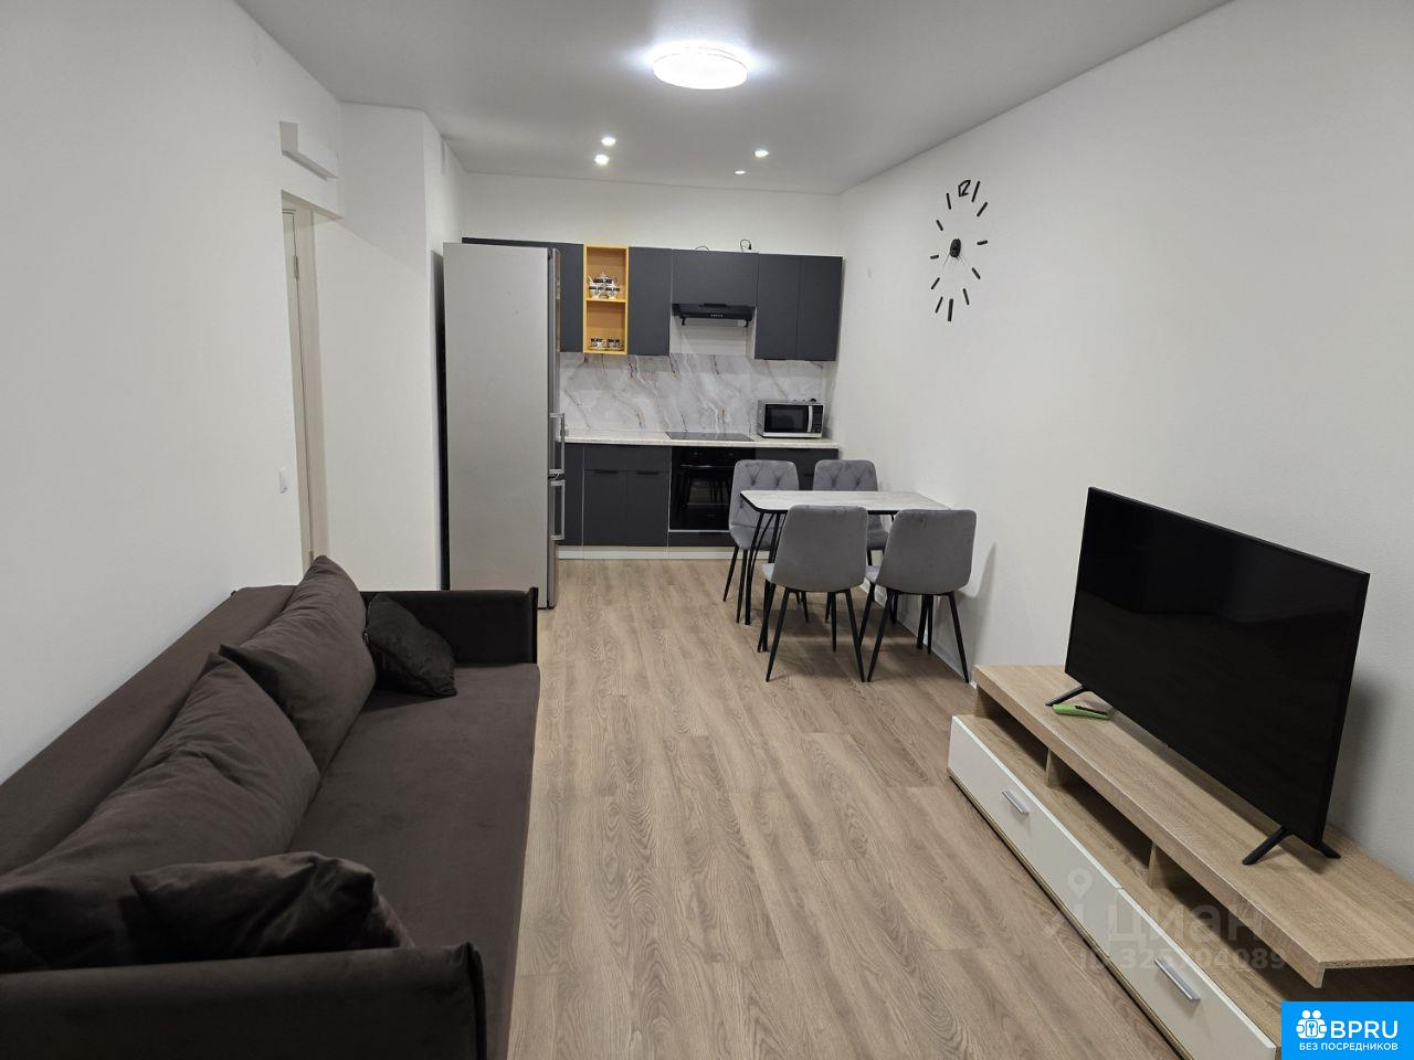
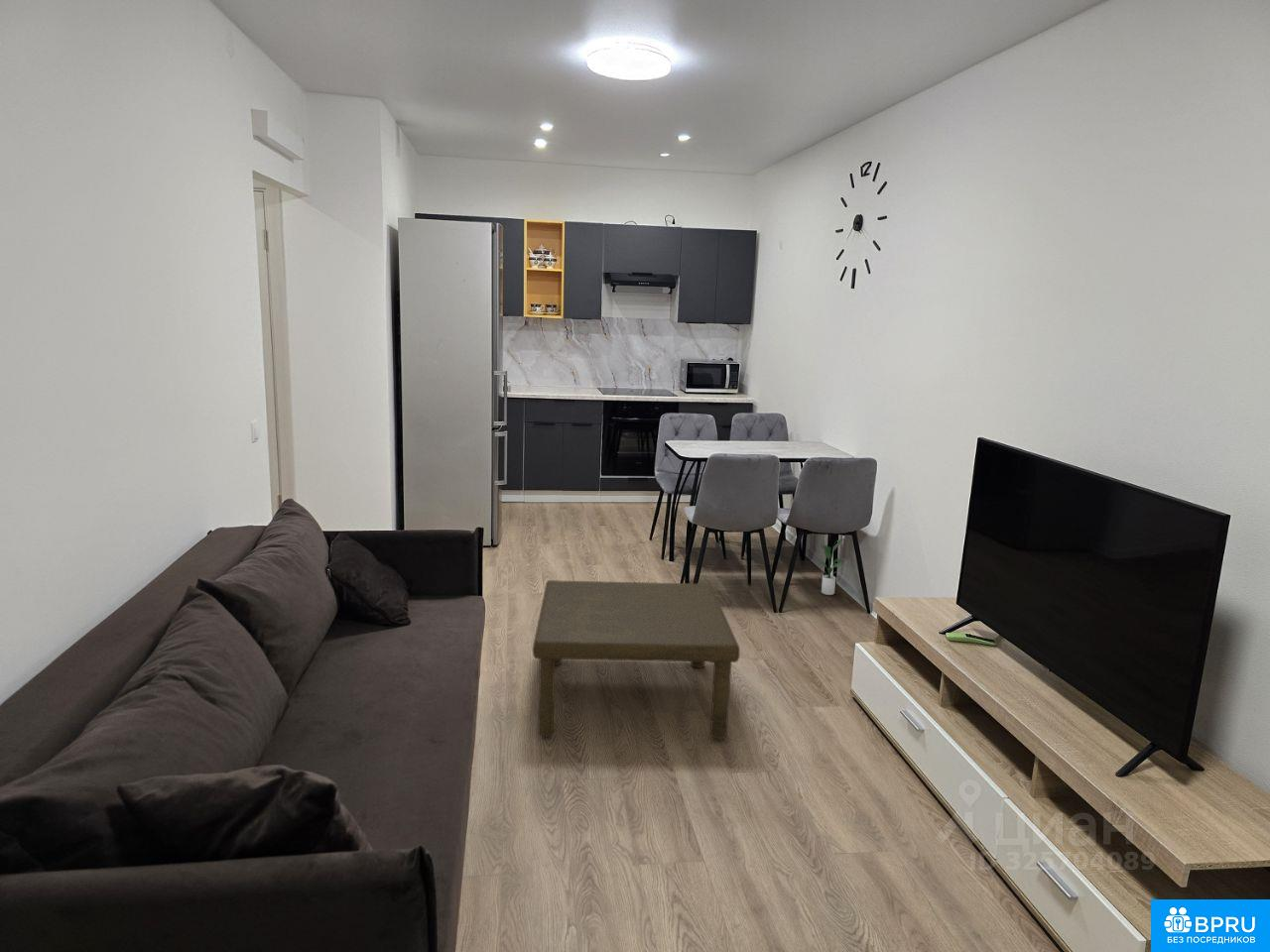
+ potted plant (828, 564)
+ coffee table (631, 654)
